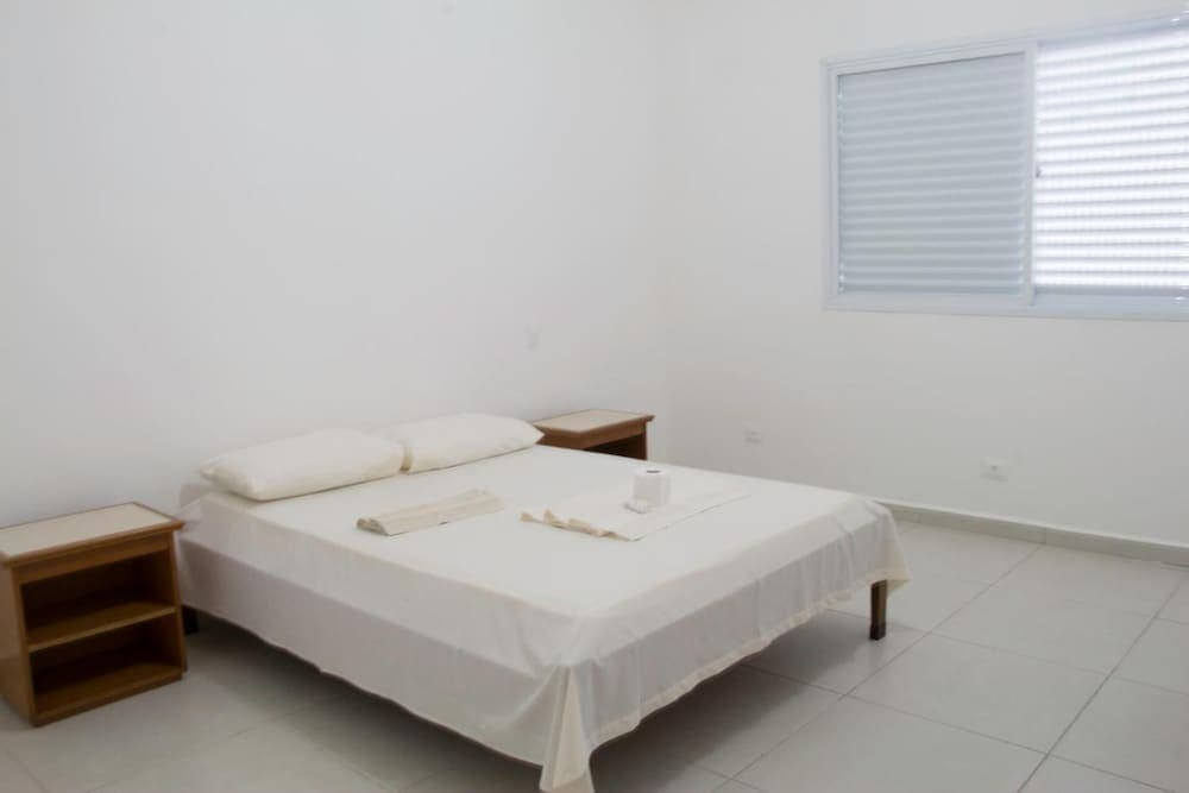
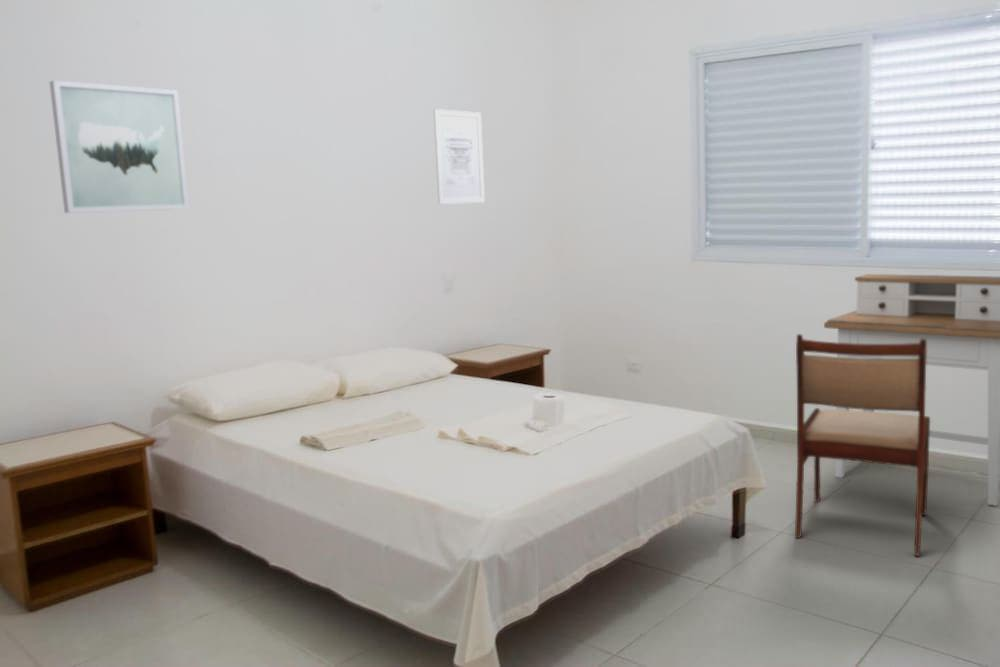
+ wall art (460, 157)
+ desk (926, 364)
+ dining chair (864, 428)
+ wall art (123, 149)
